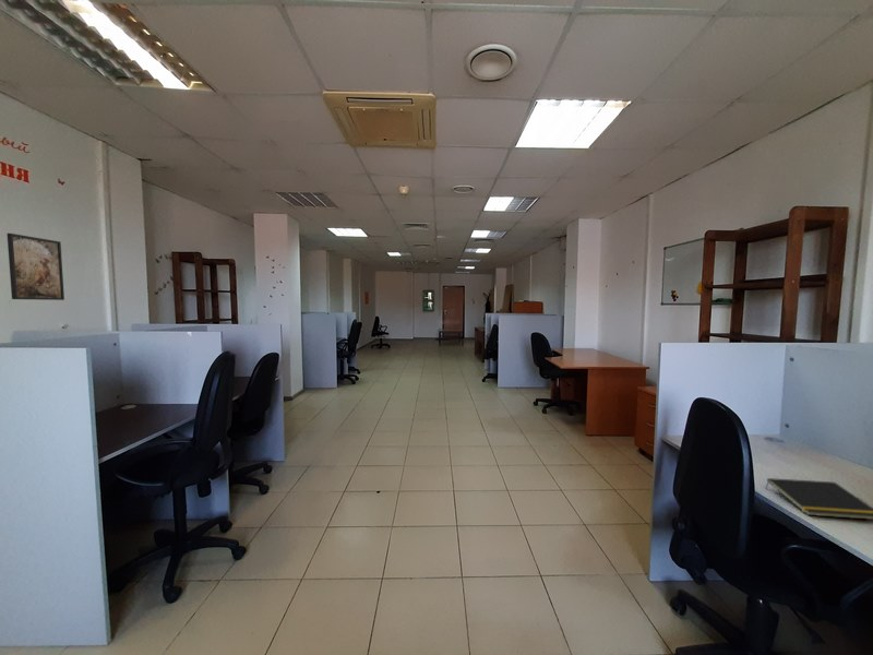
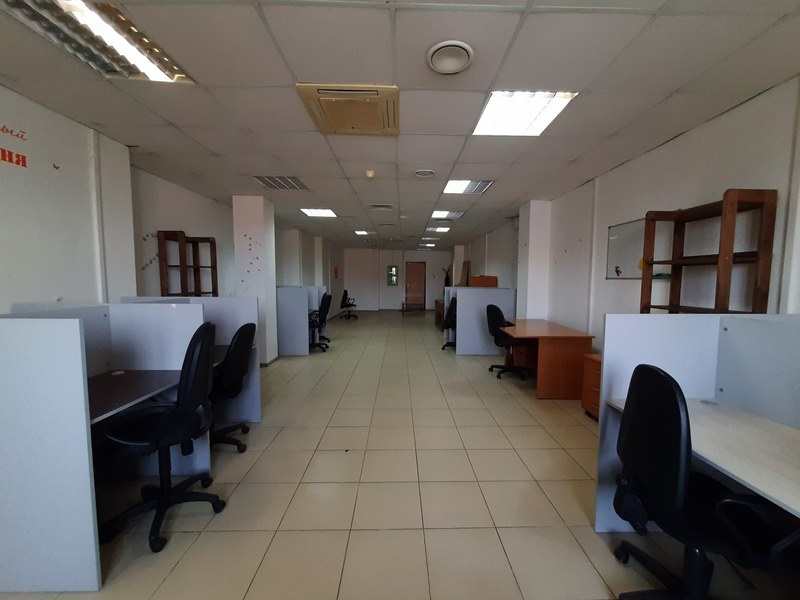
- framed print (37, 269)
- notepad (822, 497)
